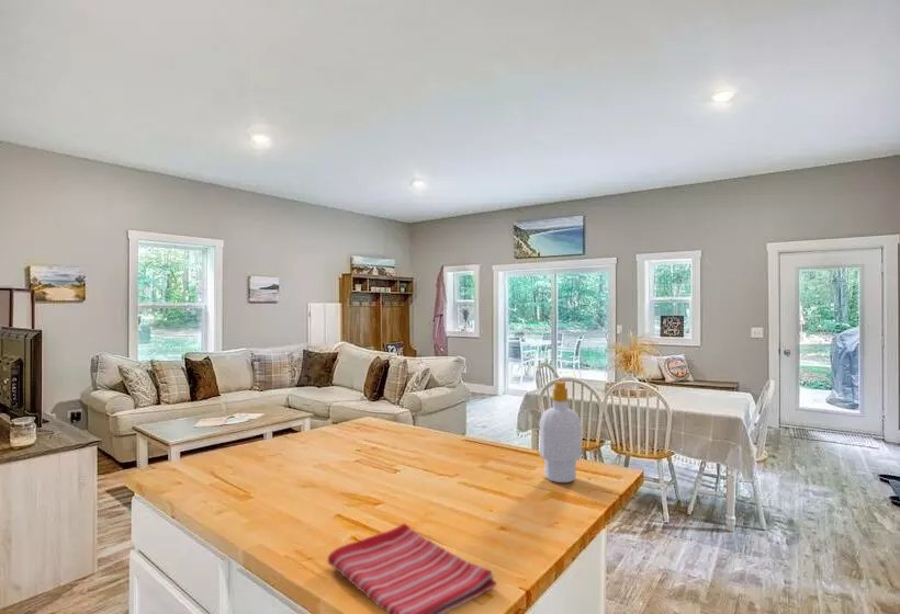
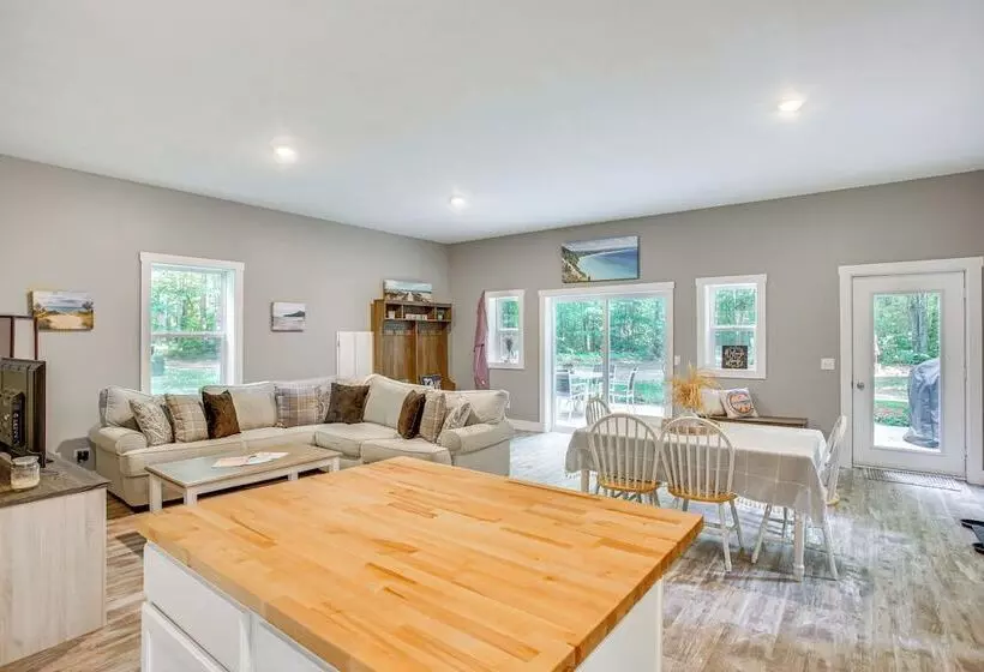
- dish towel (407, 567)
- soap bottle (560, 430)
